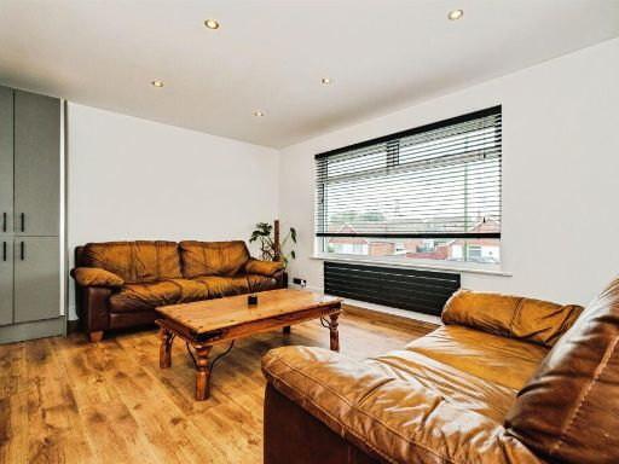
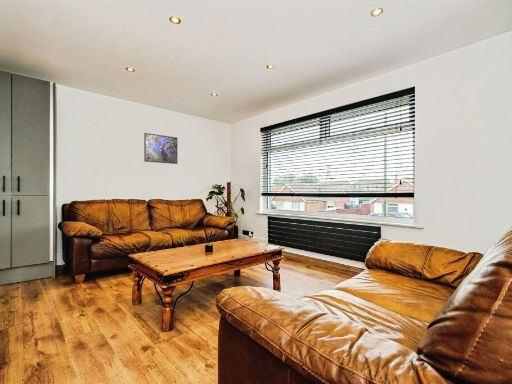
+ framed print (161, 149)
